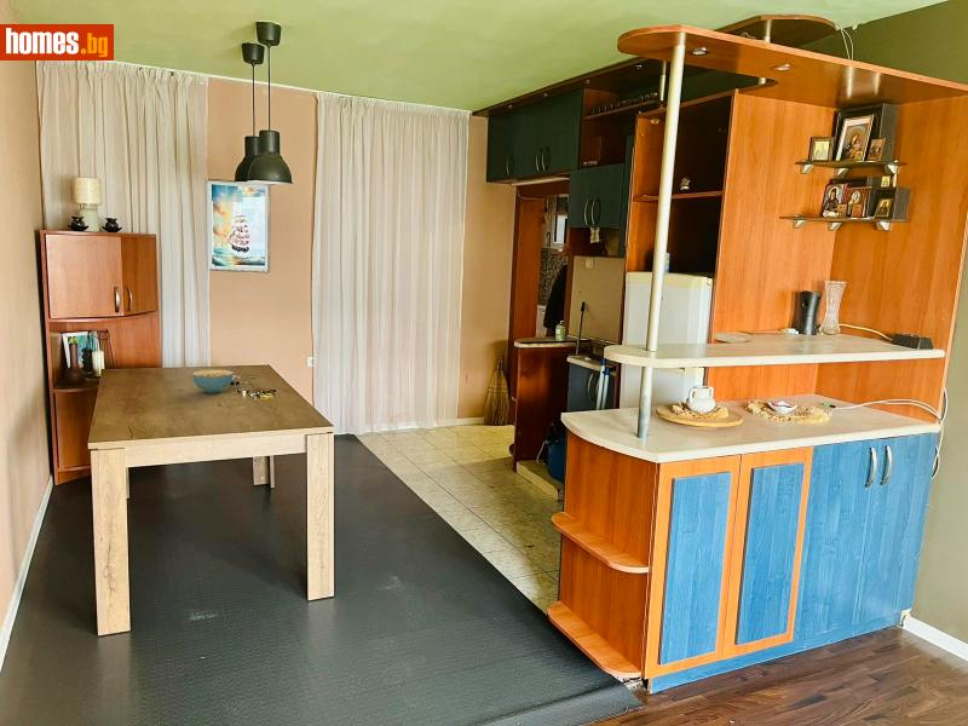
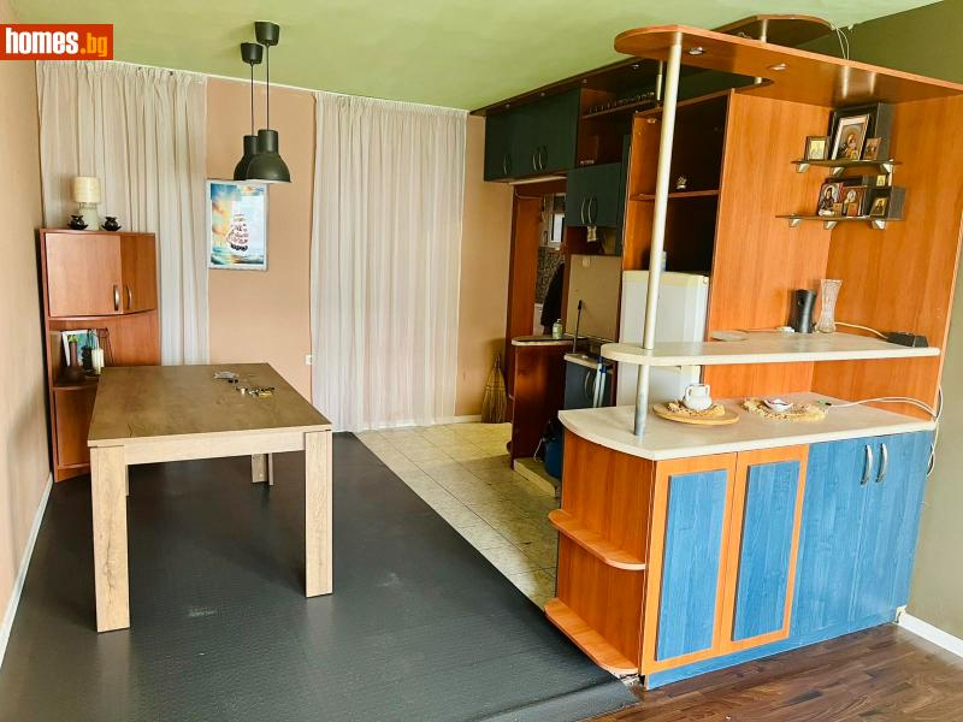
- cereal bowl (213, 382)
